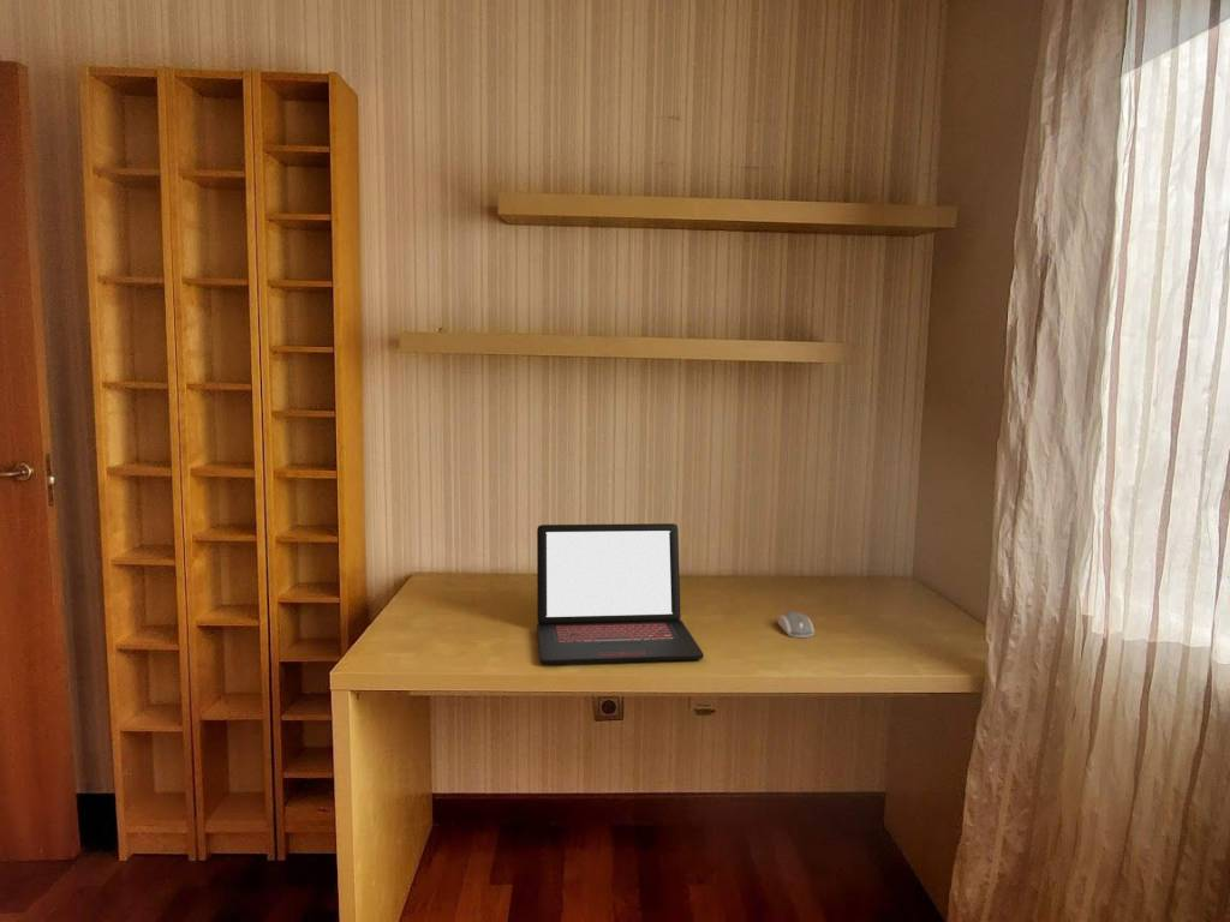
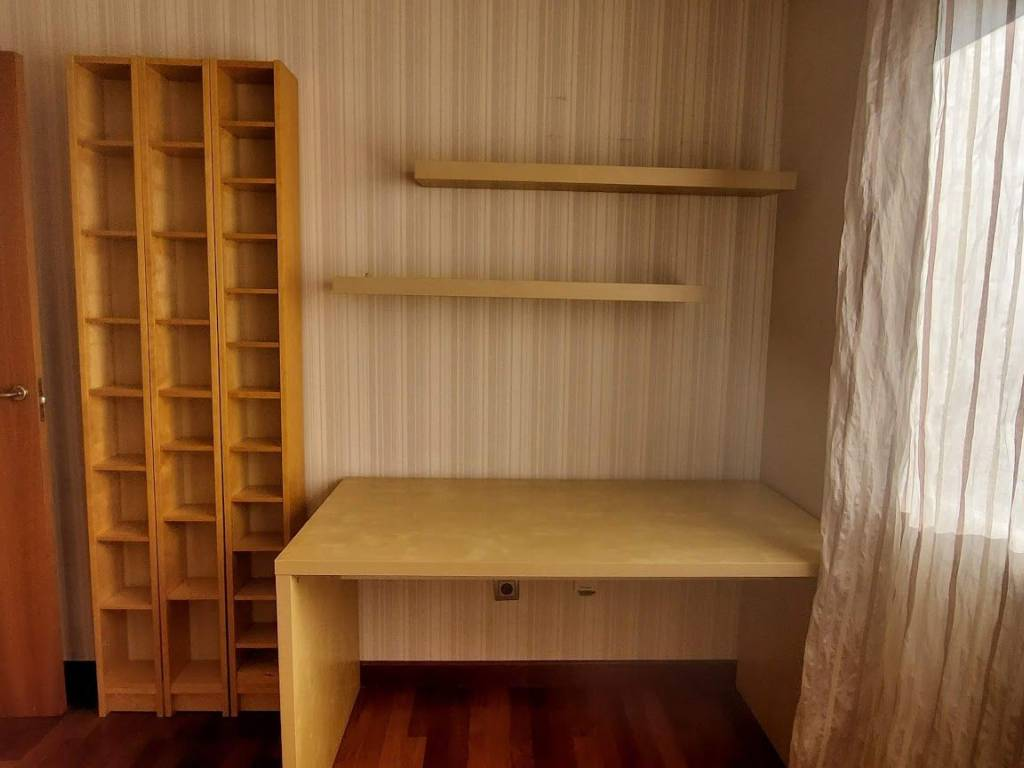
- computer mouse (794, 621)
- laptop (615, 588)
